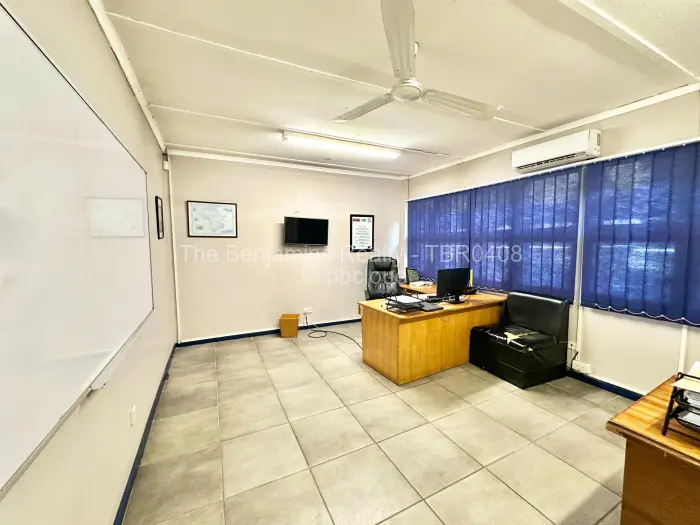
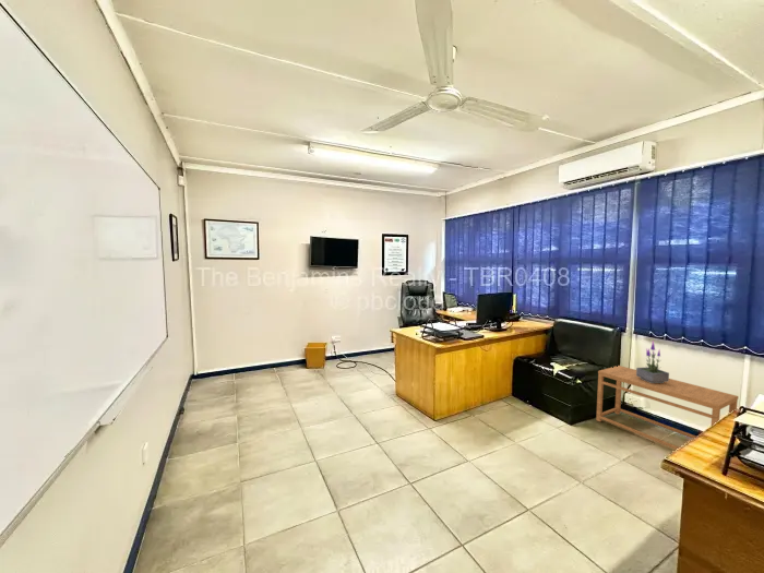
+ potted plant (653, 360)
+ side table (660, 402)
